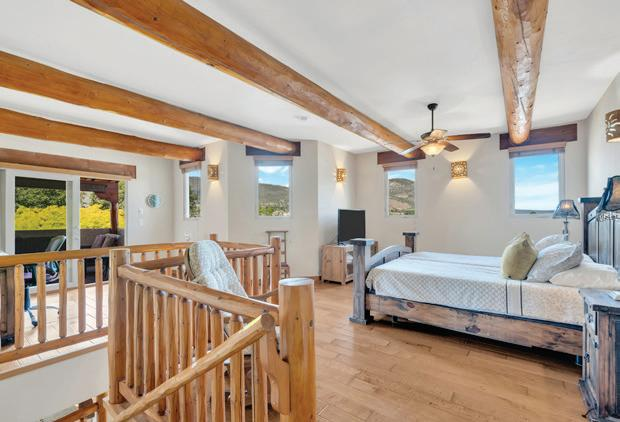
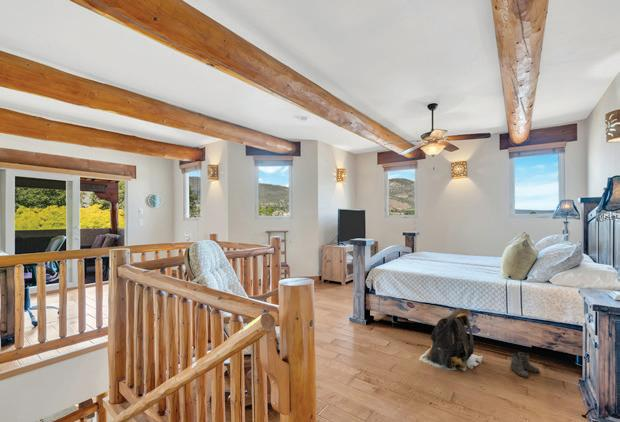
+ backpack (449, 331)
+ boots (523, 363)
